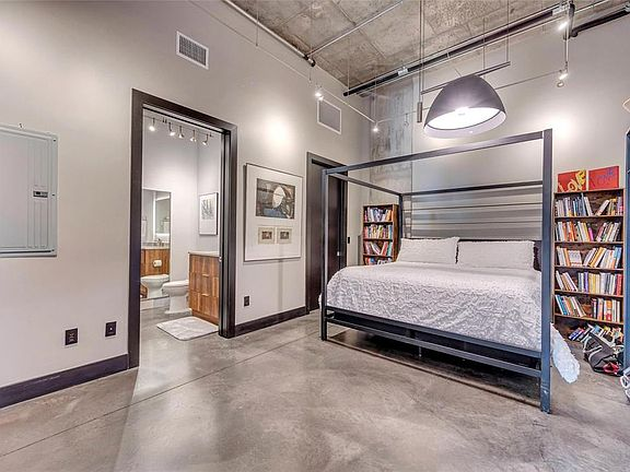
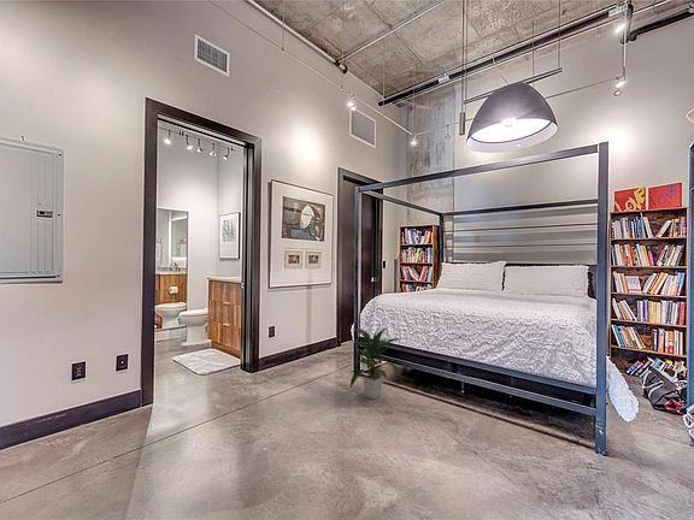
+ indoor plant (370, 360)
